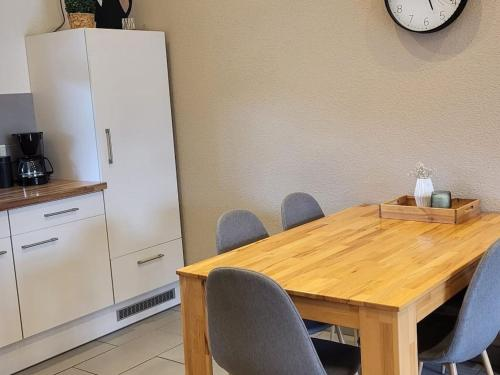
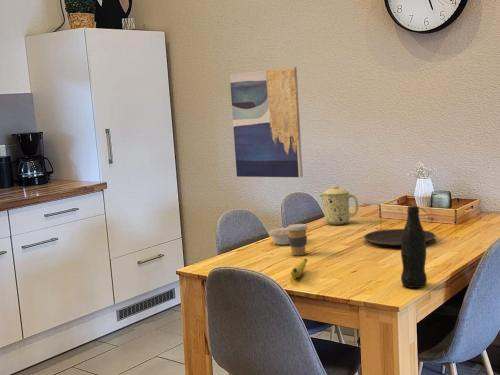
+ mug (338, 204)
+ coffee cup (297, 239)
+ bottle (413, 246)
+ wall art (265, 124)
+ banana (296, 269)
+ legume (285, 235)
+ plate (399, 238)
